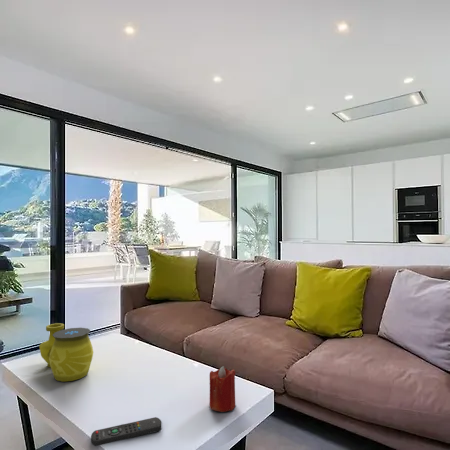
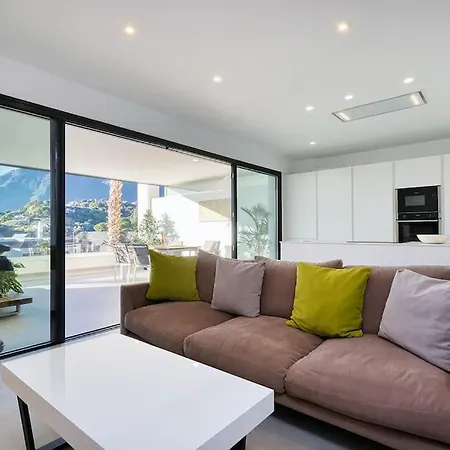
- remote control (127, 430)
- candle (222, 386)
- decorative vase (63, 349)
